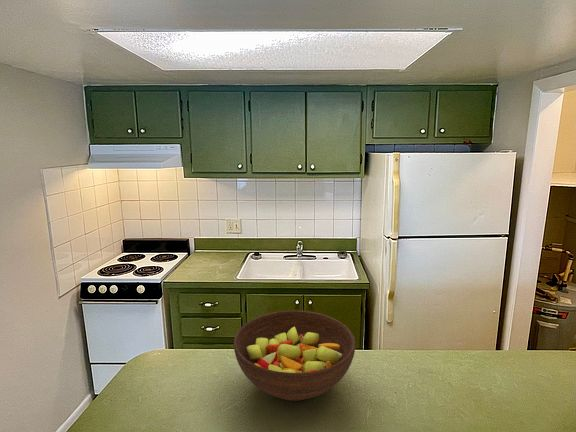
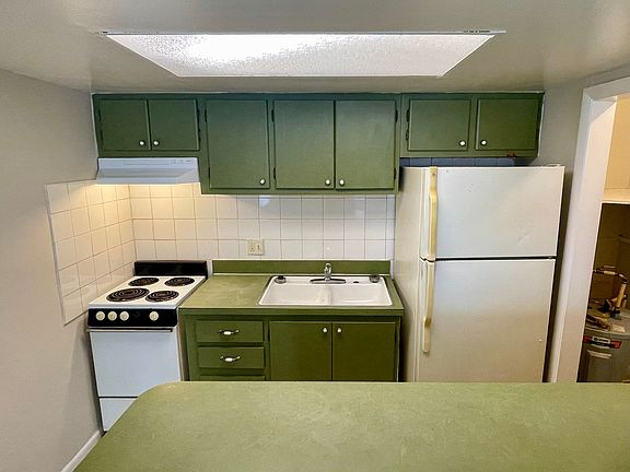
- fruit bowl (294, 361)
